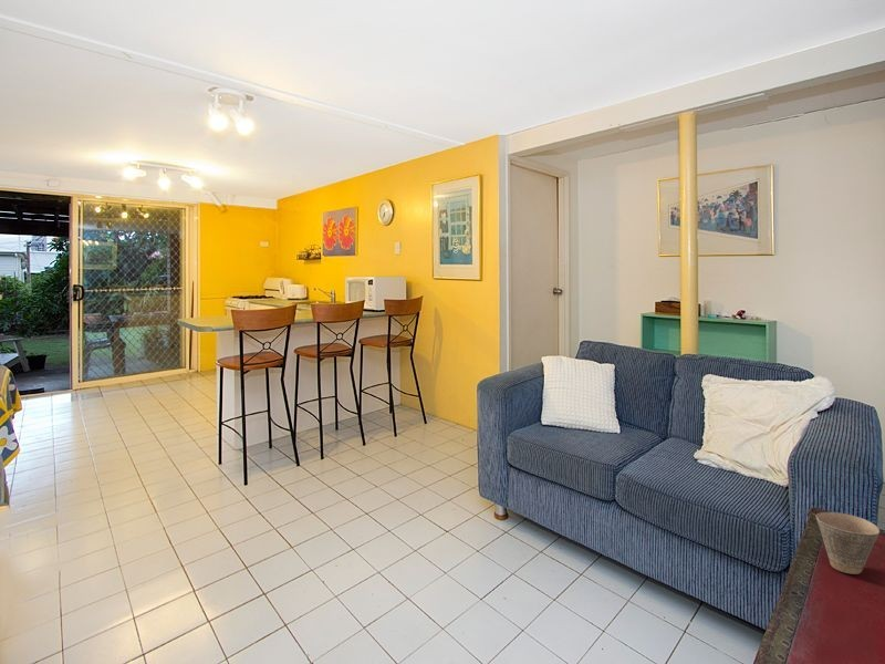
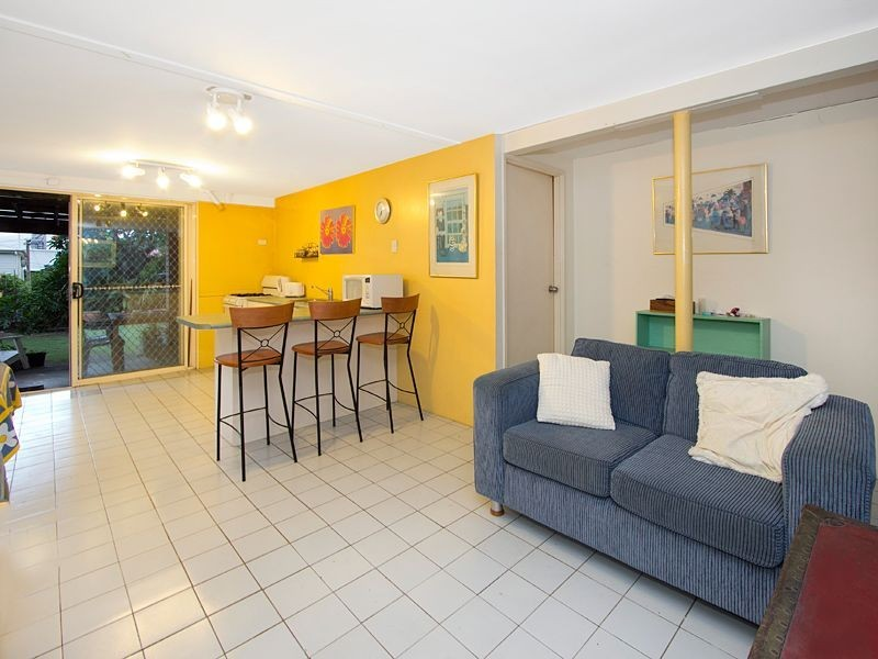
- cup (846, 546)
